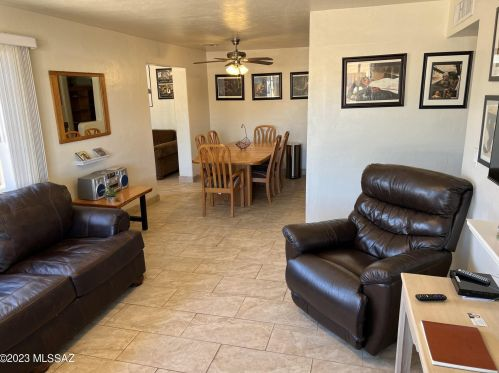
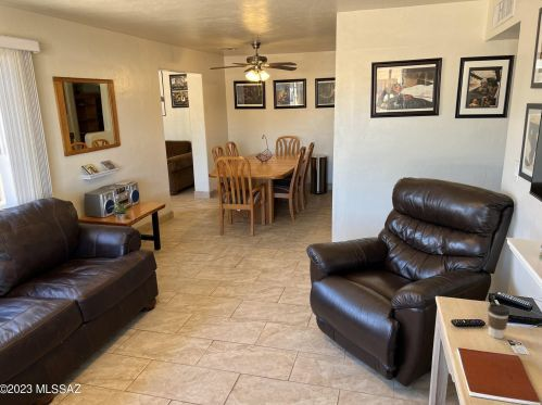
+ coffee cup (497, 321)
